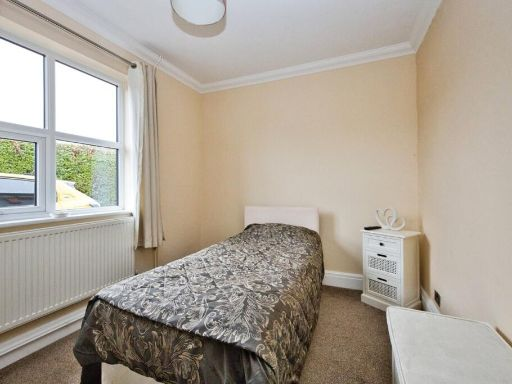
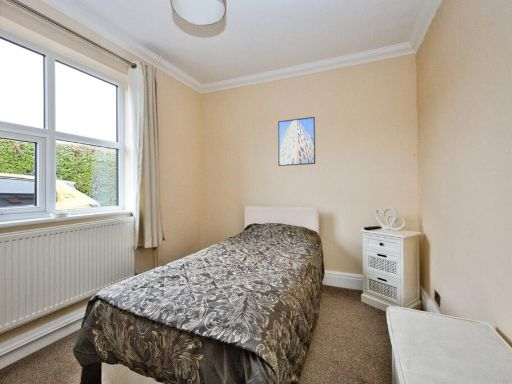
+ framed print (296, 142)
